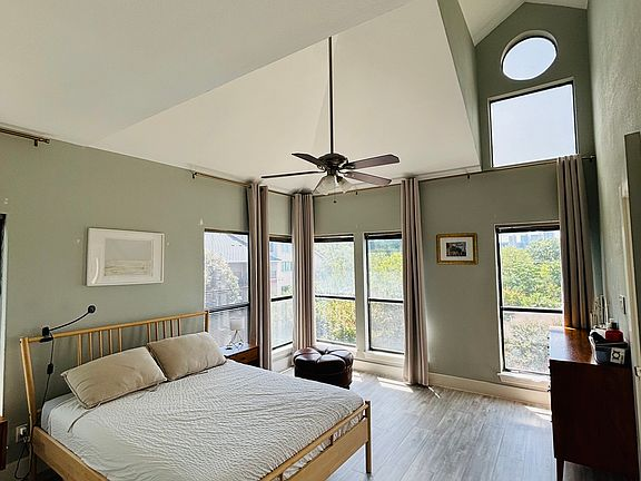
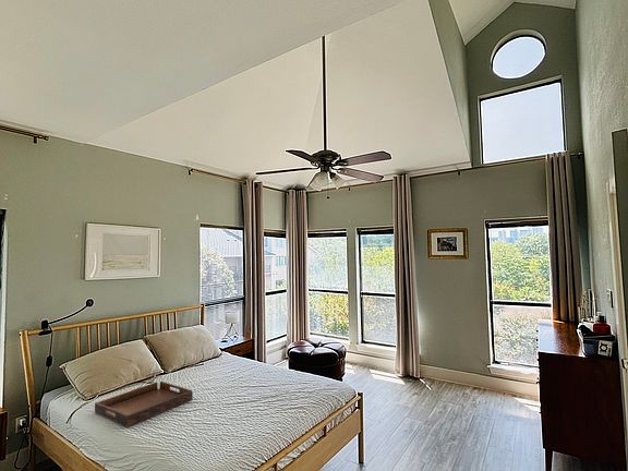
+ serving tray (145, 400)
